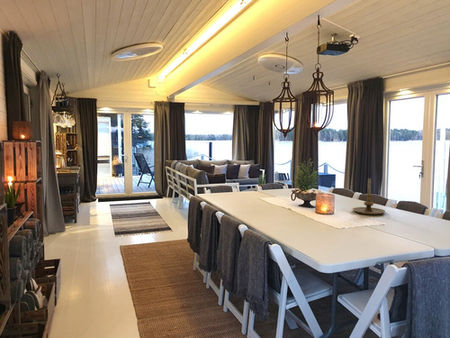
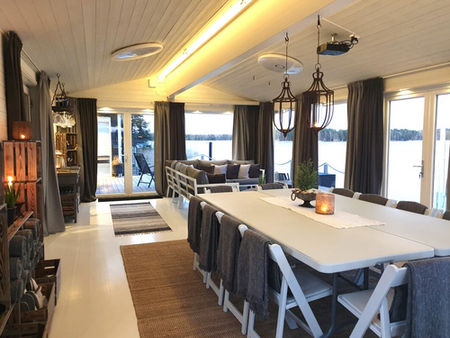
- candle holder (369, 195)
